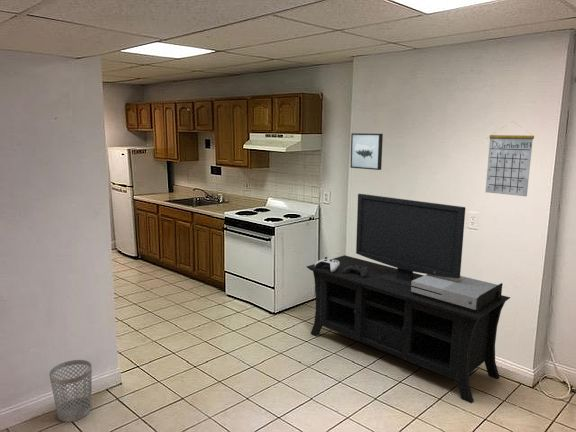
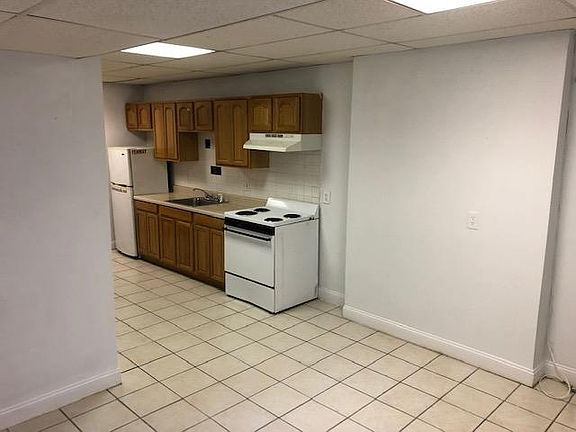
- wastebasket (72, 391)
- wall art (366, 151)
- media console (398, 279)
- calendar (509, 158)
